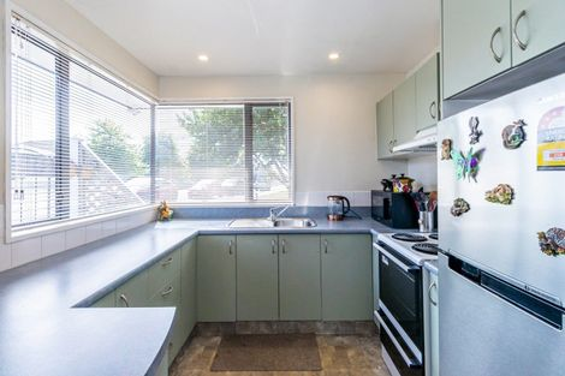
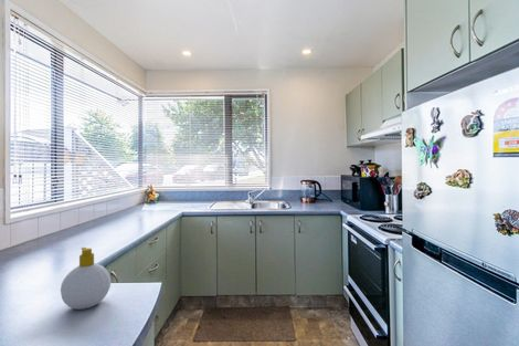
+ soap bottle (86, 276)
